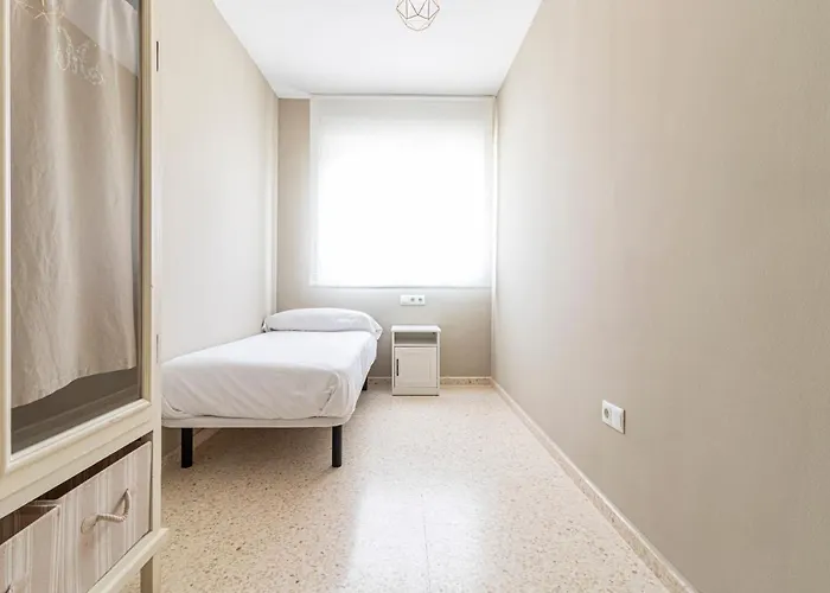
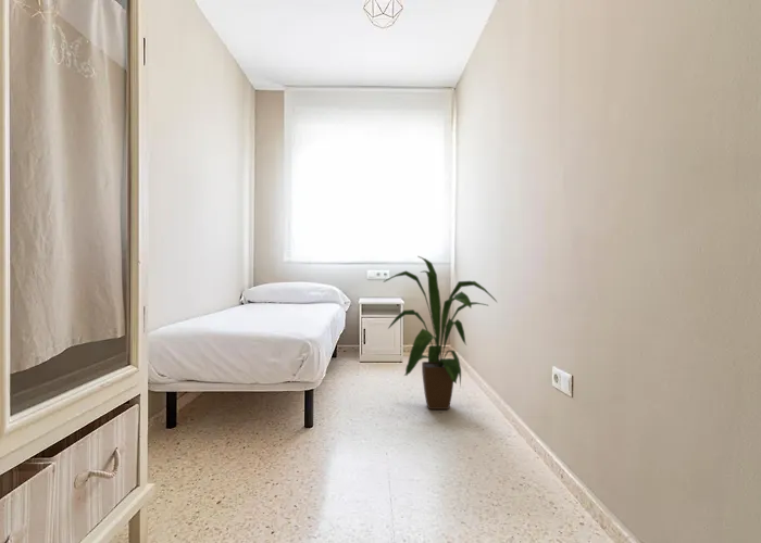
+ house plant (437, 332)
